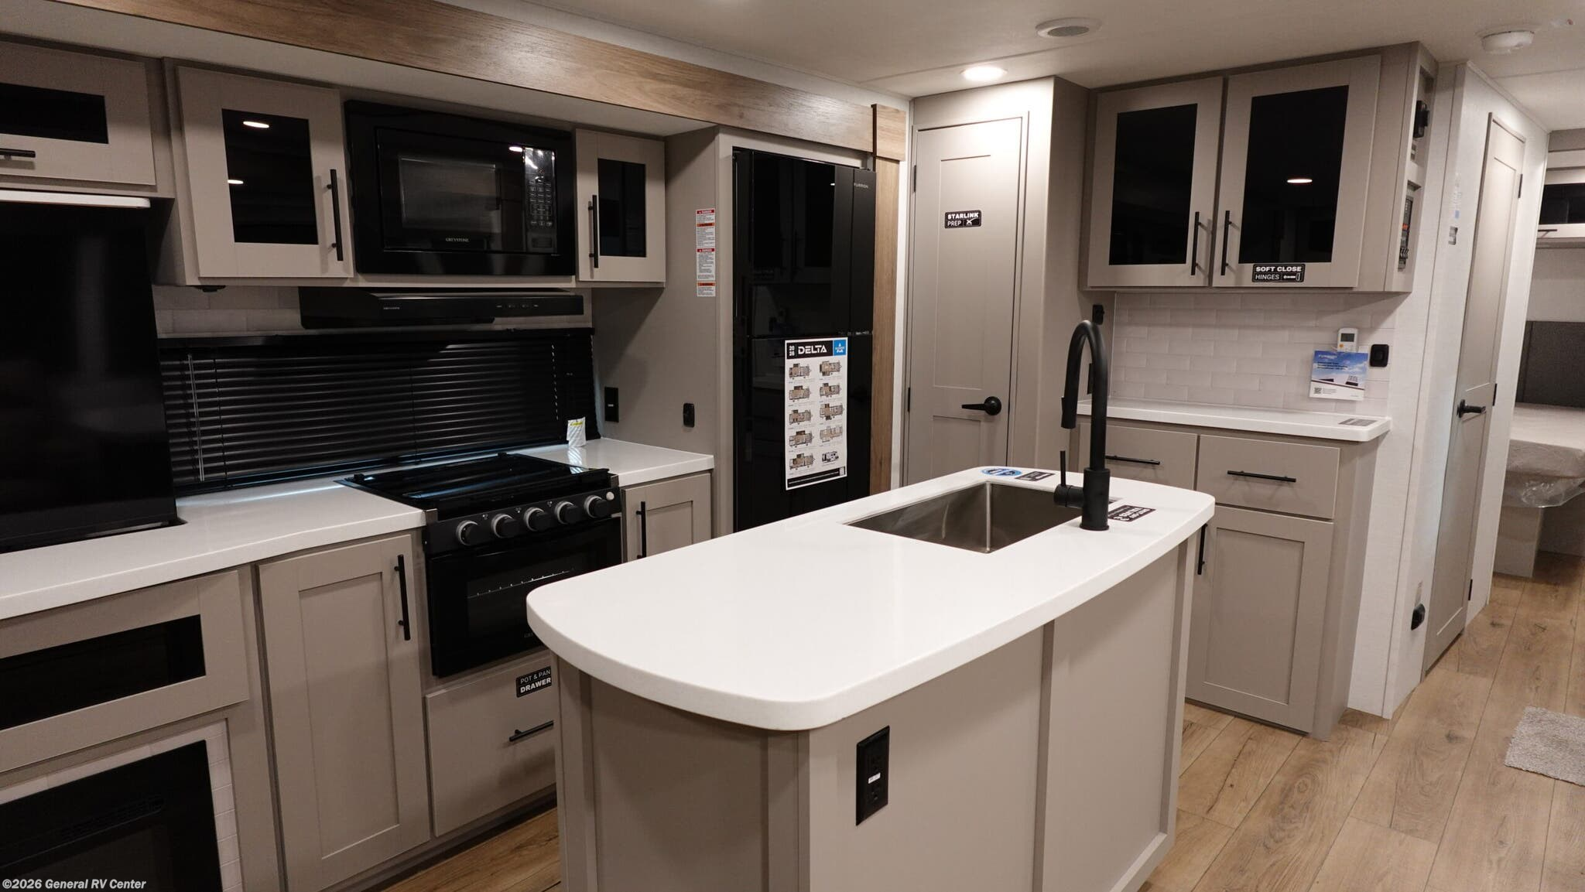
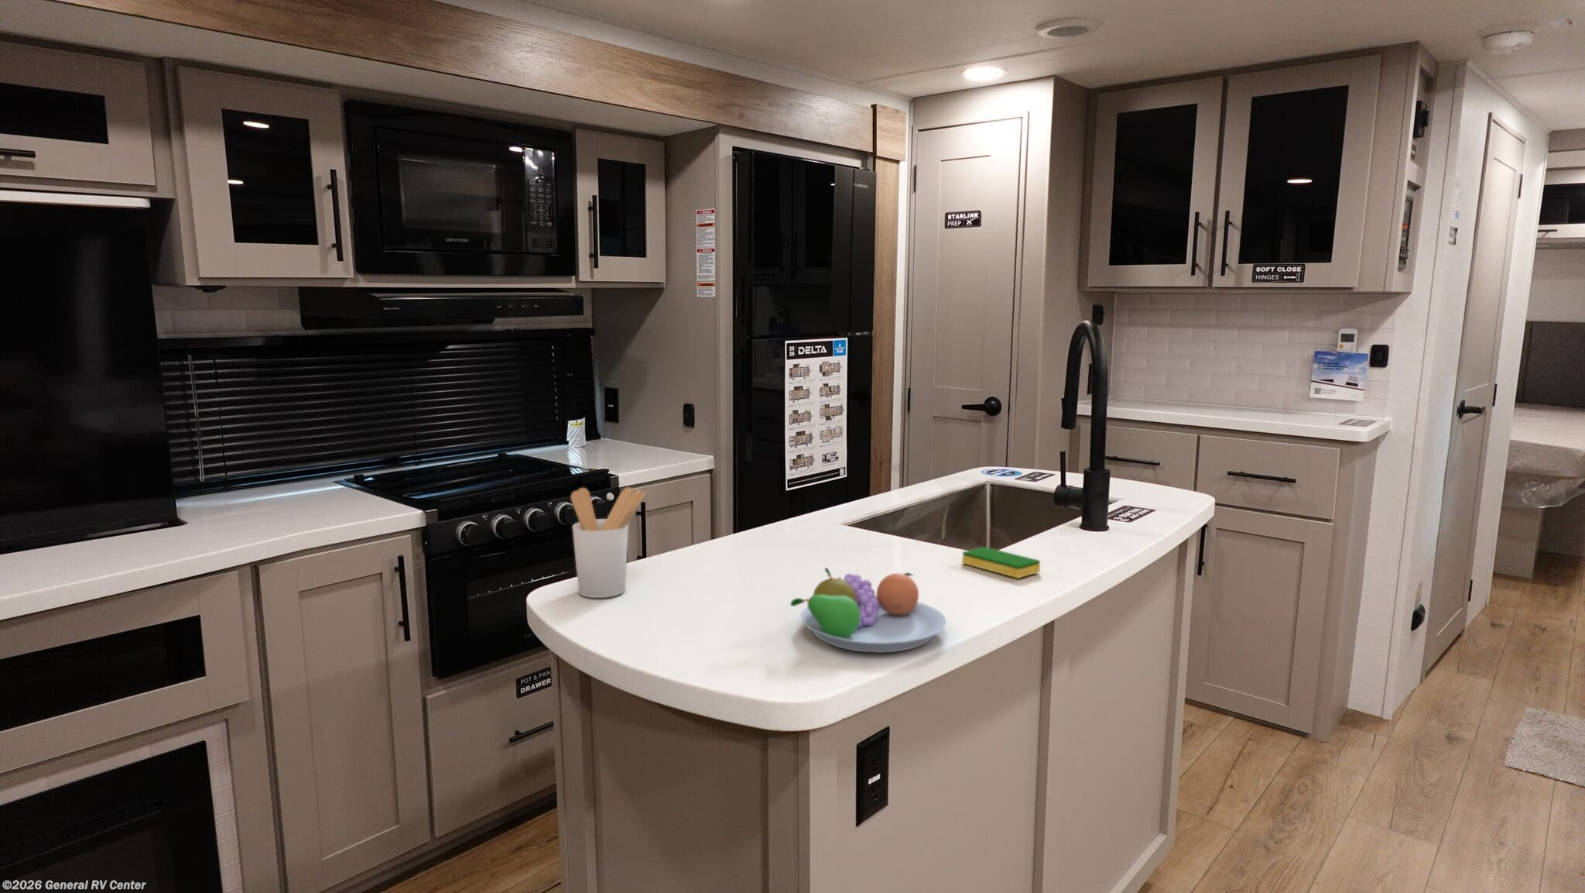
+ fruit bowl (867, 603)
+ dish sponge (1000, 562)
+ utensil holder (612, 538)
